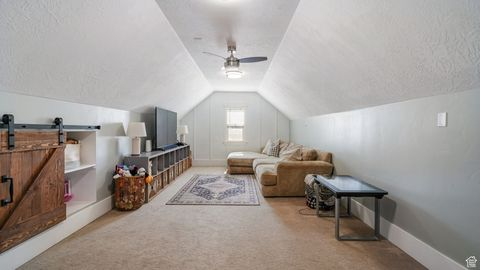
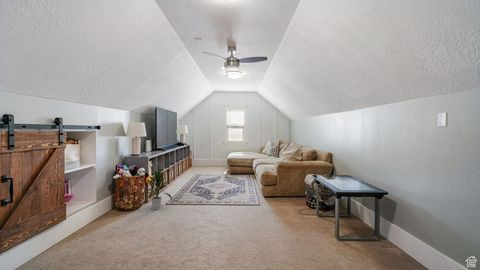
+ indoor plant (157, 189)
